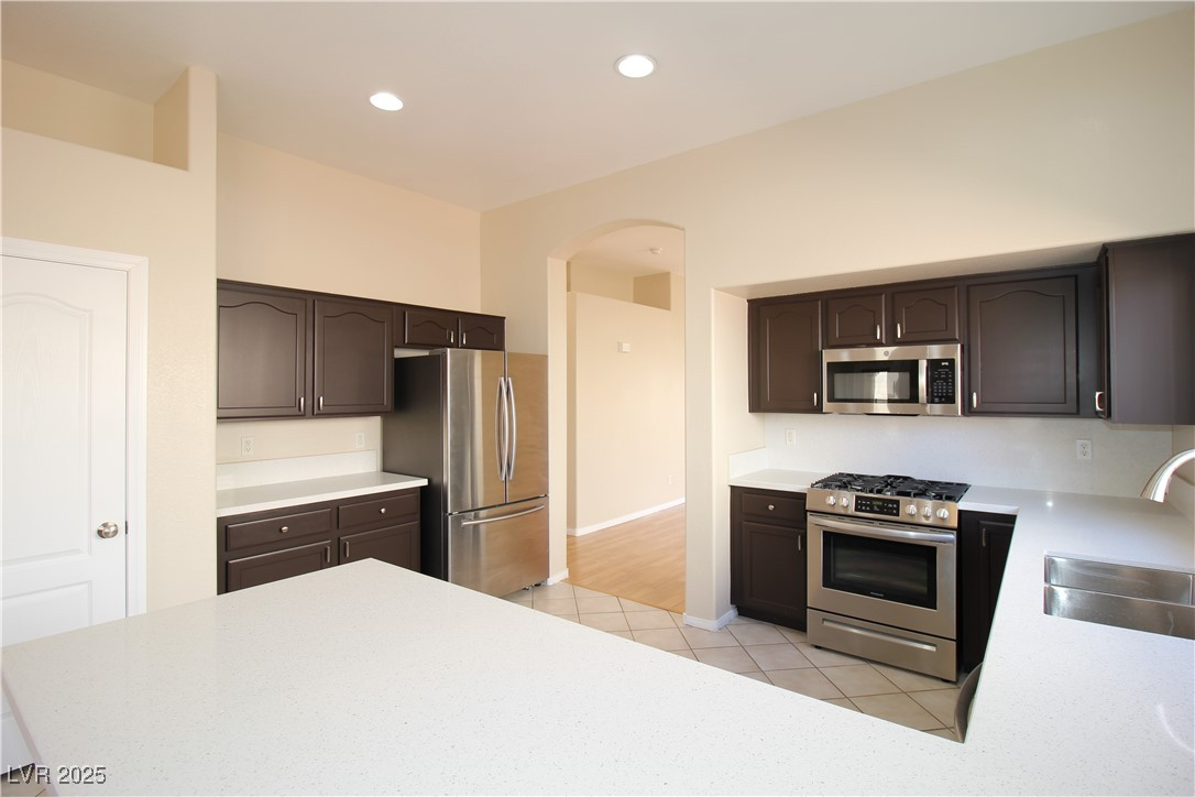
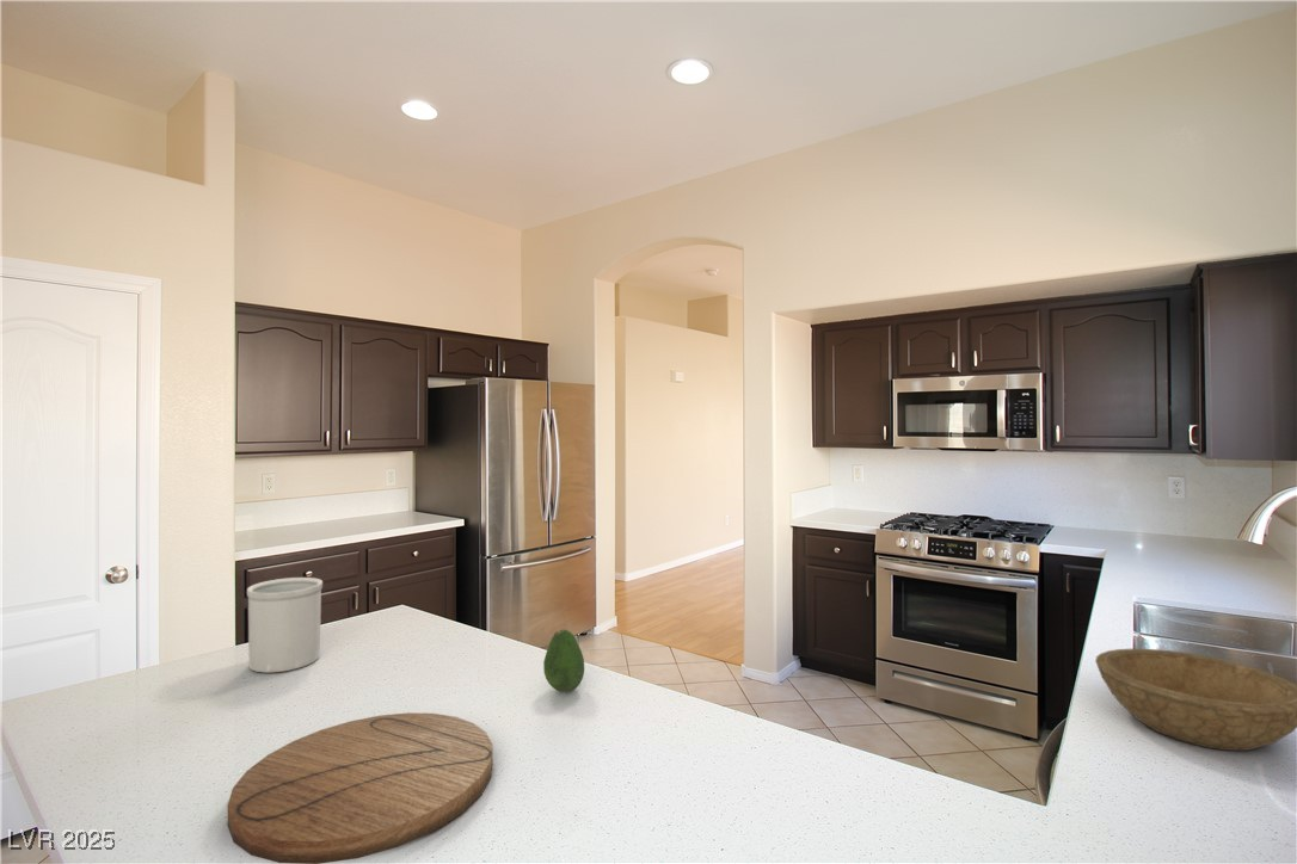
+ fruit (564, 660)
+ utensil holder (285, 623)
+ cutting board (370, 773)
+ bowl (1195, 701)
